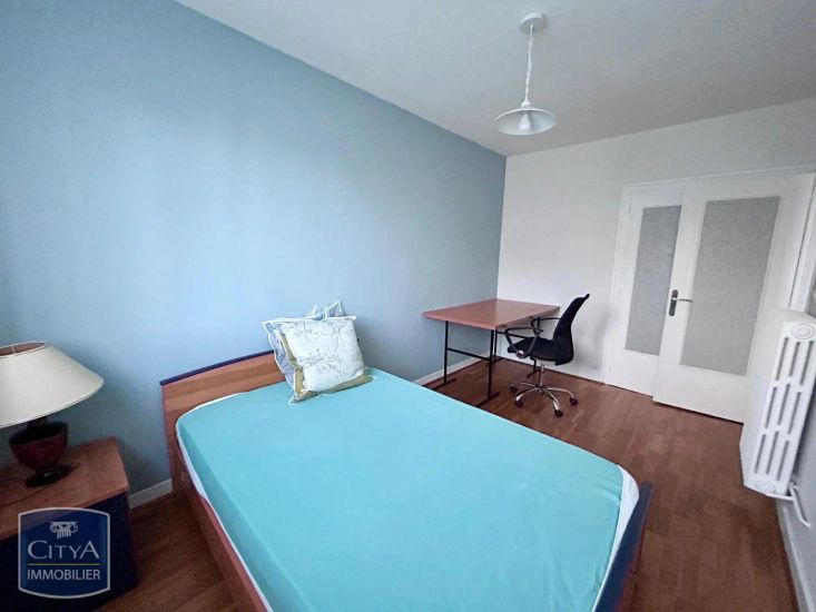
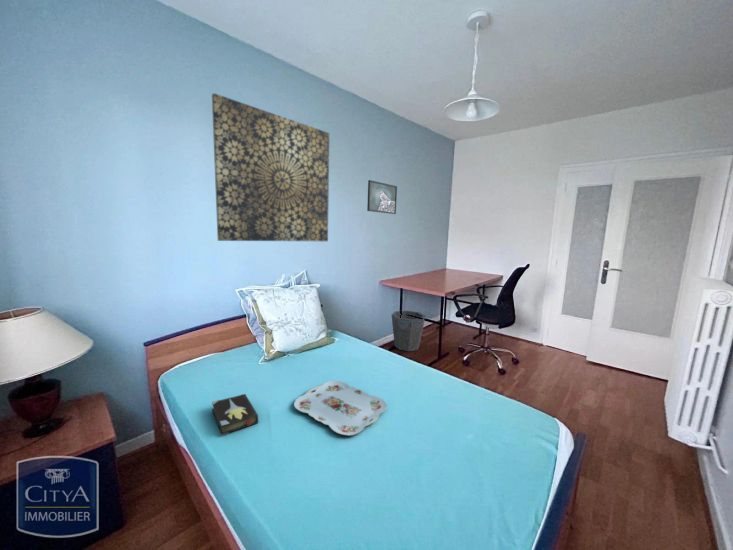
+ waste bin (407, 330)
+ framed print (382, 198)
+ hardback book (234, 411)
+ serving tray (340, 404)
+ wall art (279, 180)
